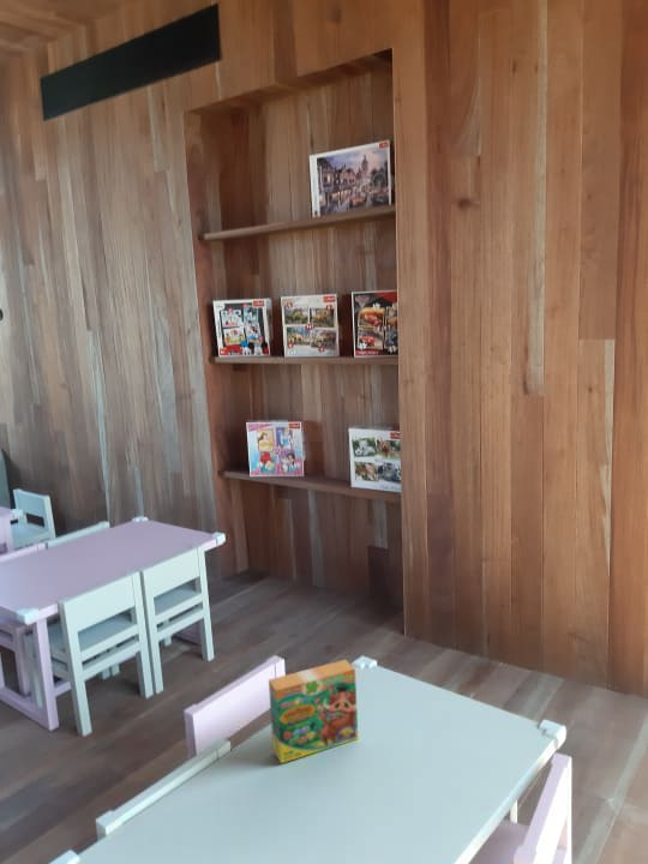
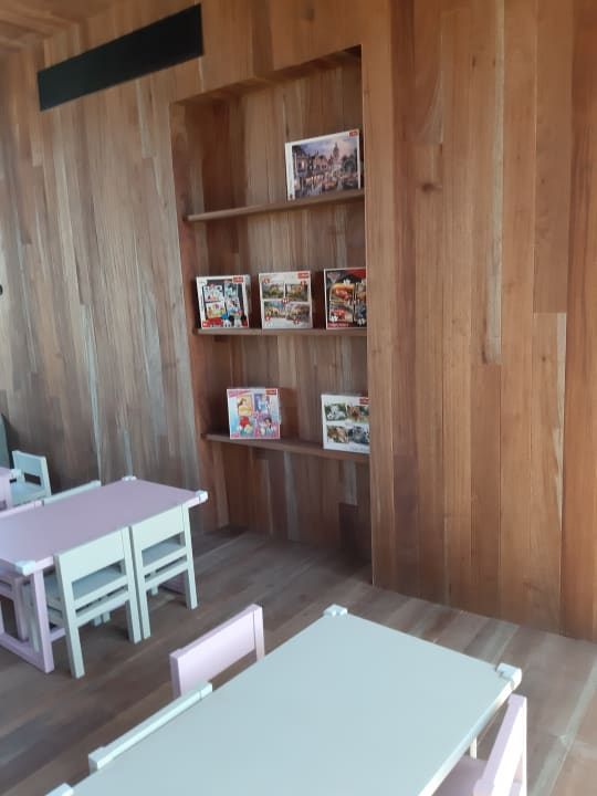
- puzzle box (313, 709)
